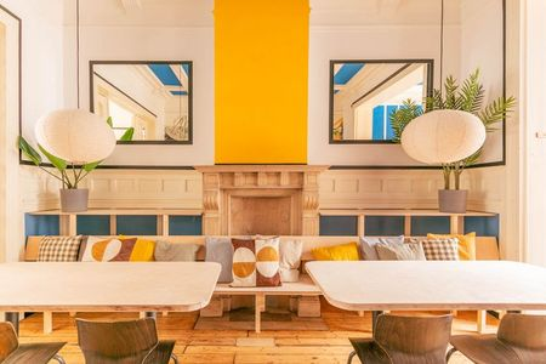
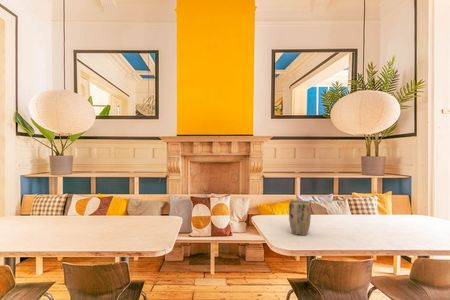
+ plant pot (299, 217)
